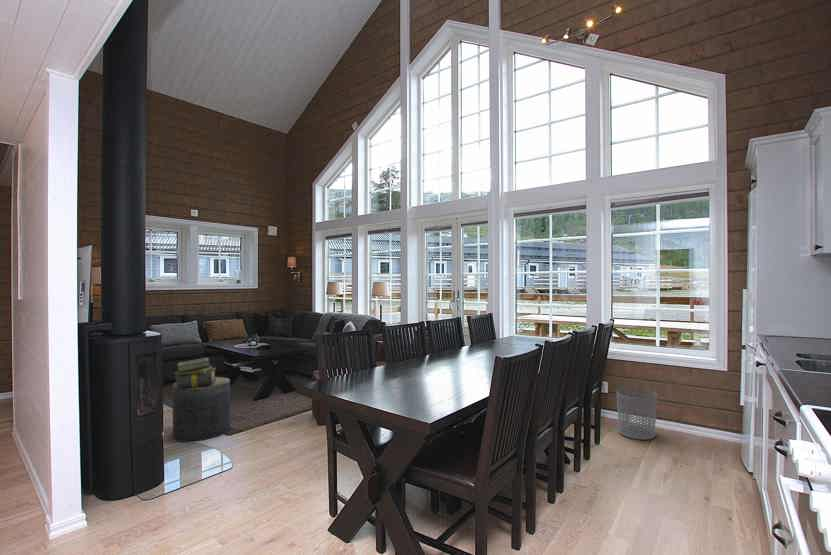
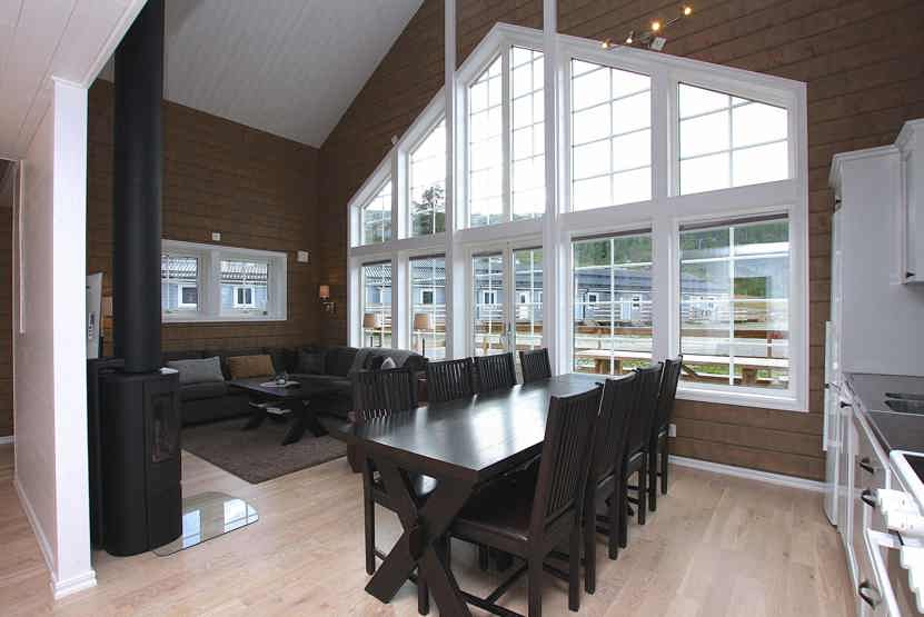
- stool (201, 407)
- waste bin (636, 413)
- stack of books (195, 372)
